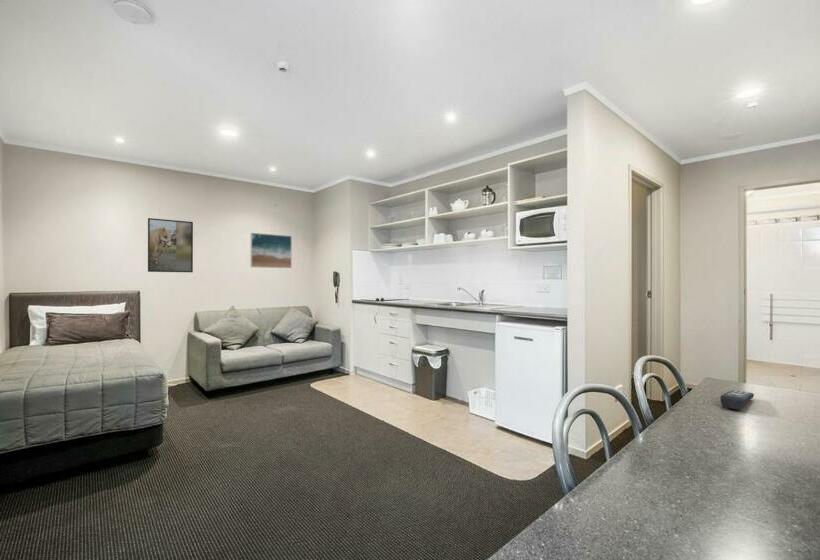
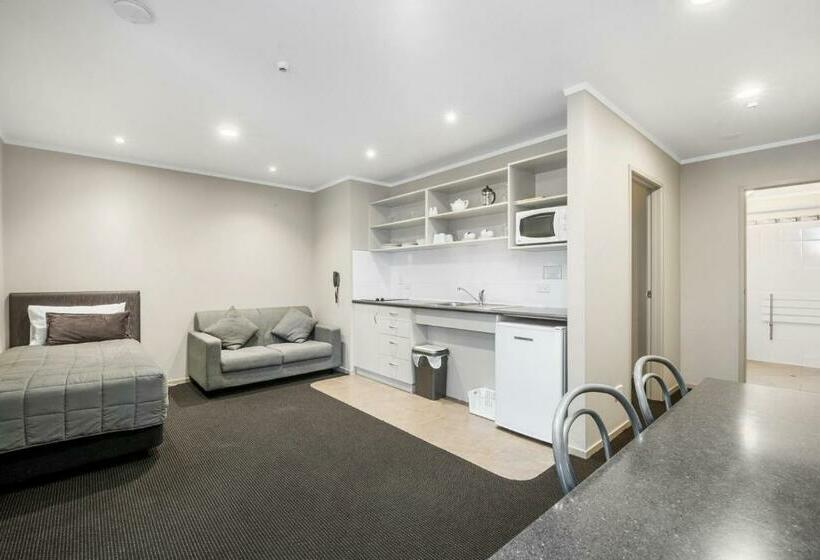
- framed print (171, 246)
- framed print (271, 251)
- remote control (737, 397)
